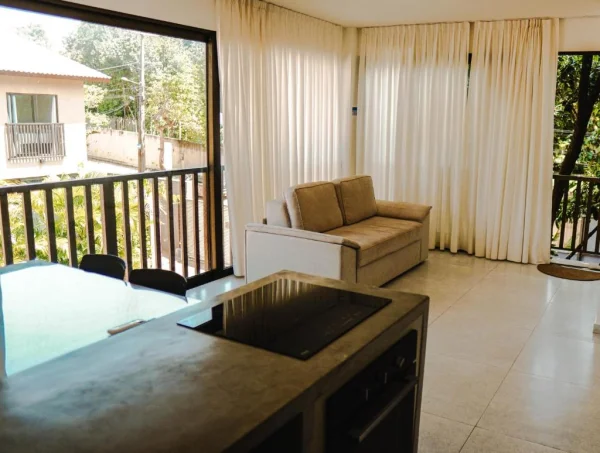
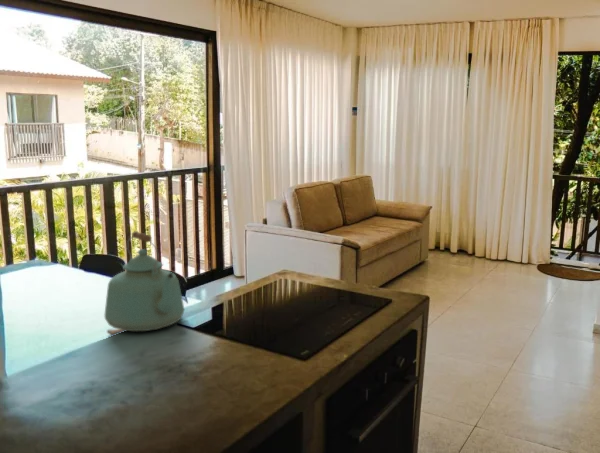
+ kettle (147, 279)
